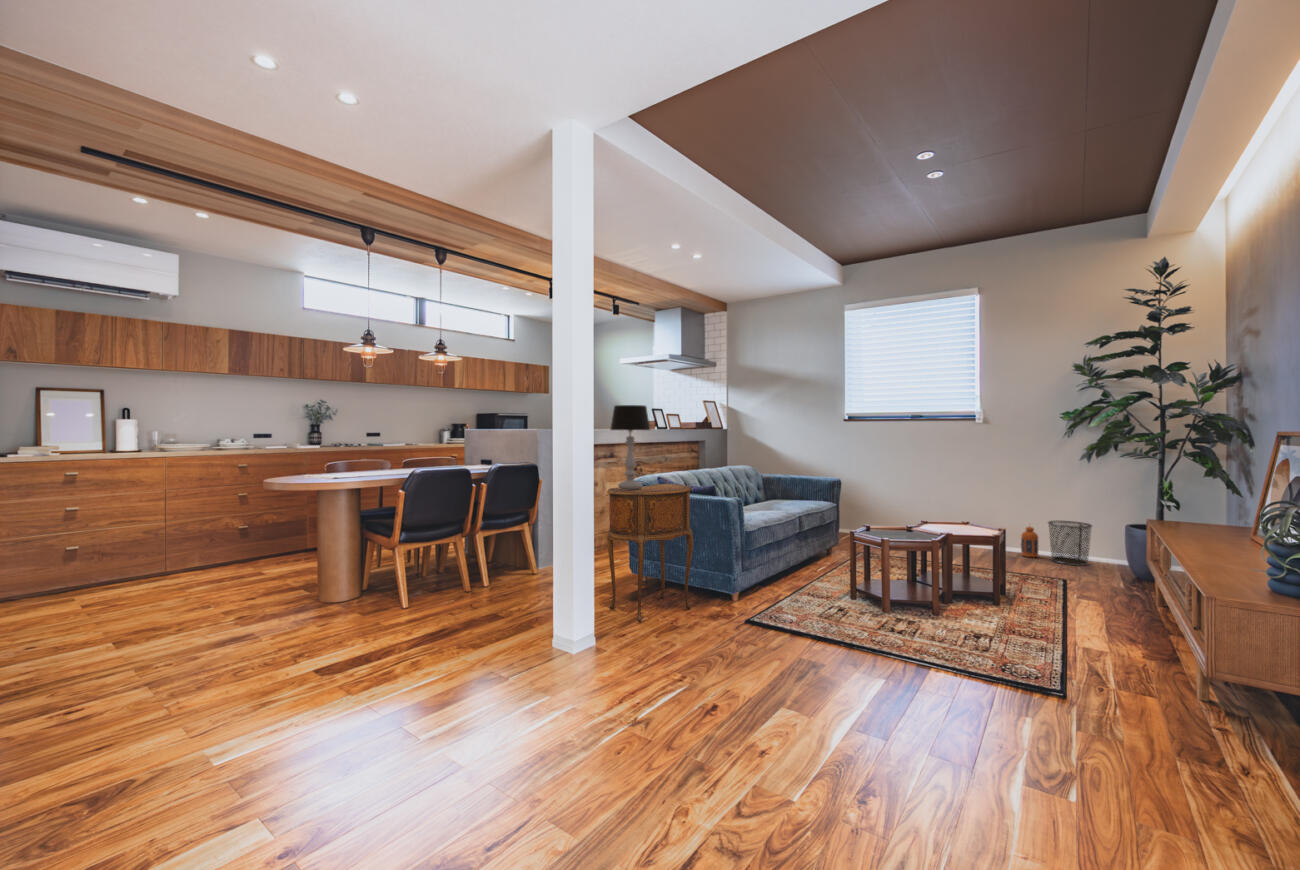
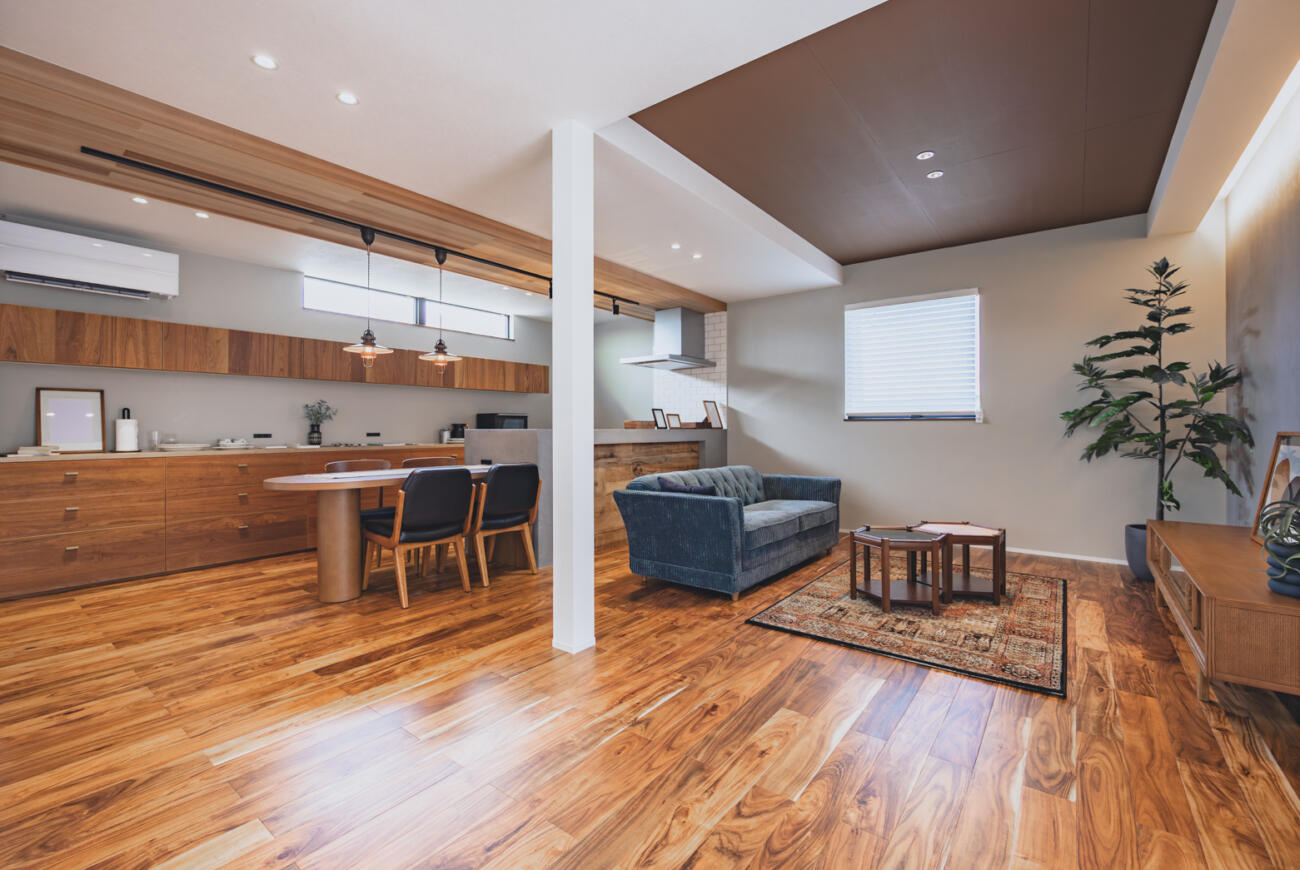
- side table (660, 548)
- waste bin (1069, 542)
- table lamp (630, 447)
- lantern (1029, 539)
